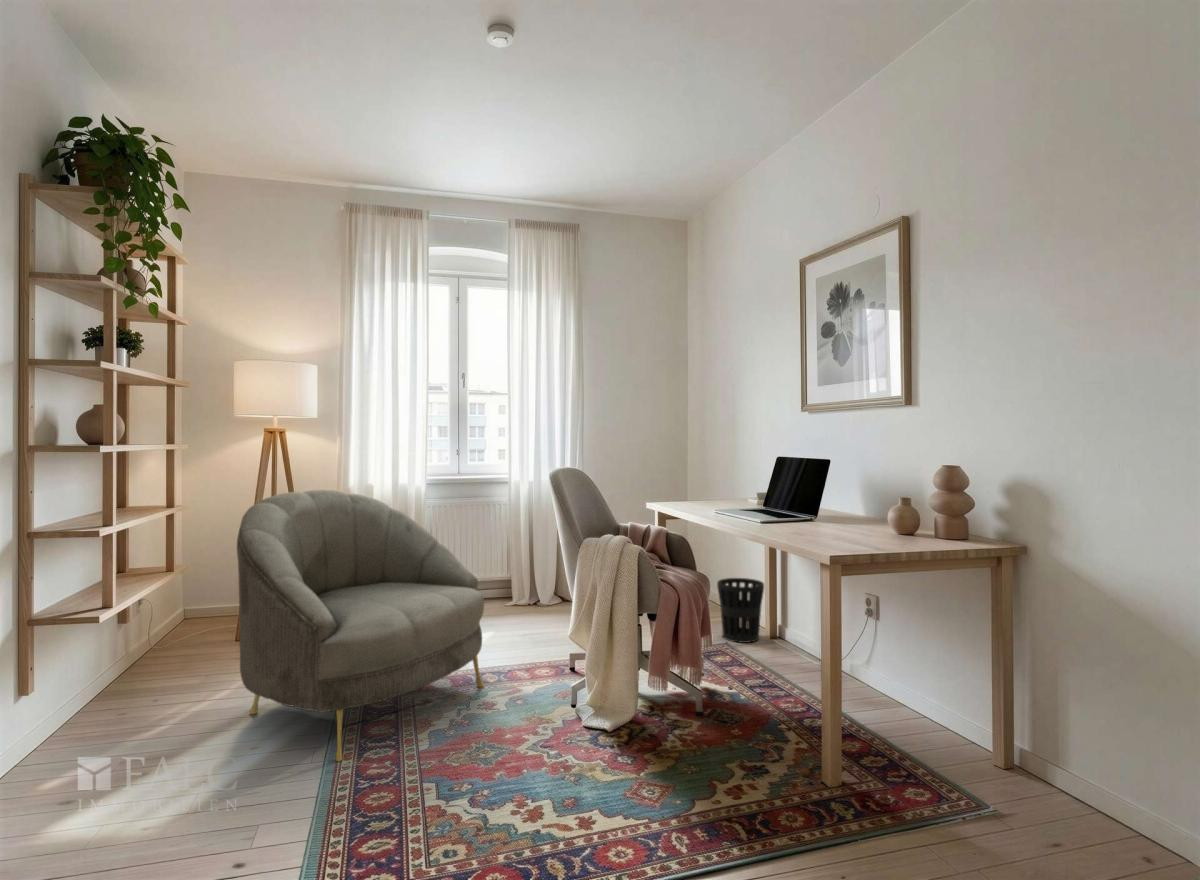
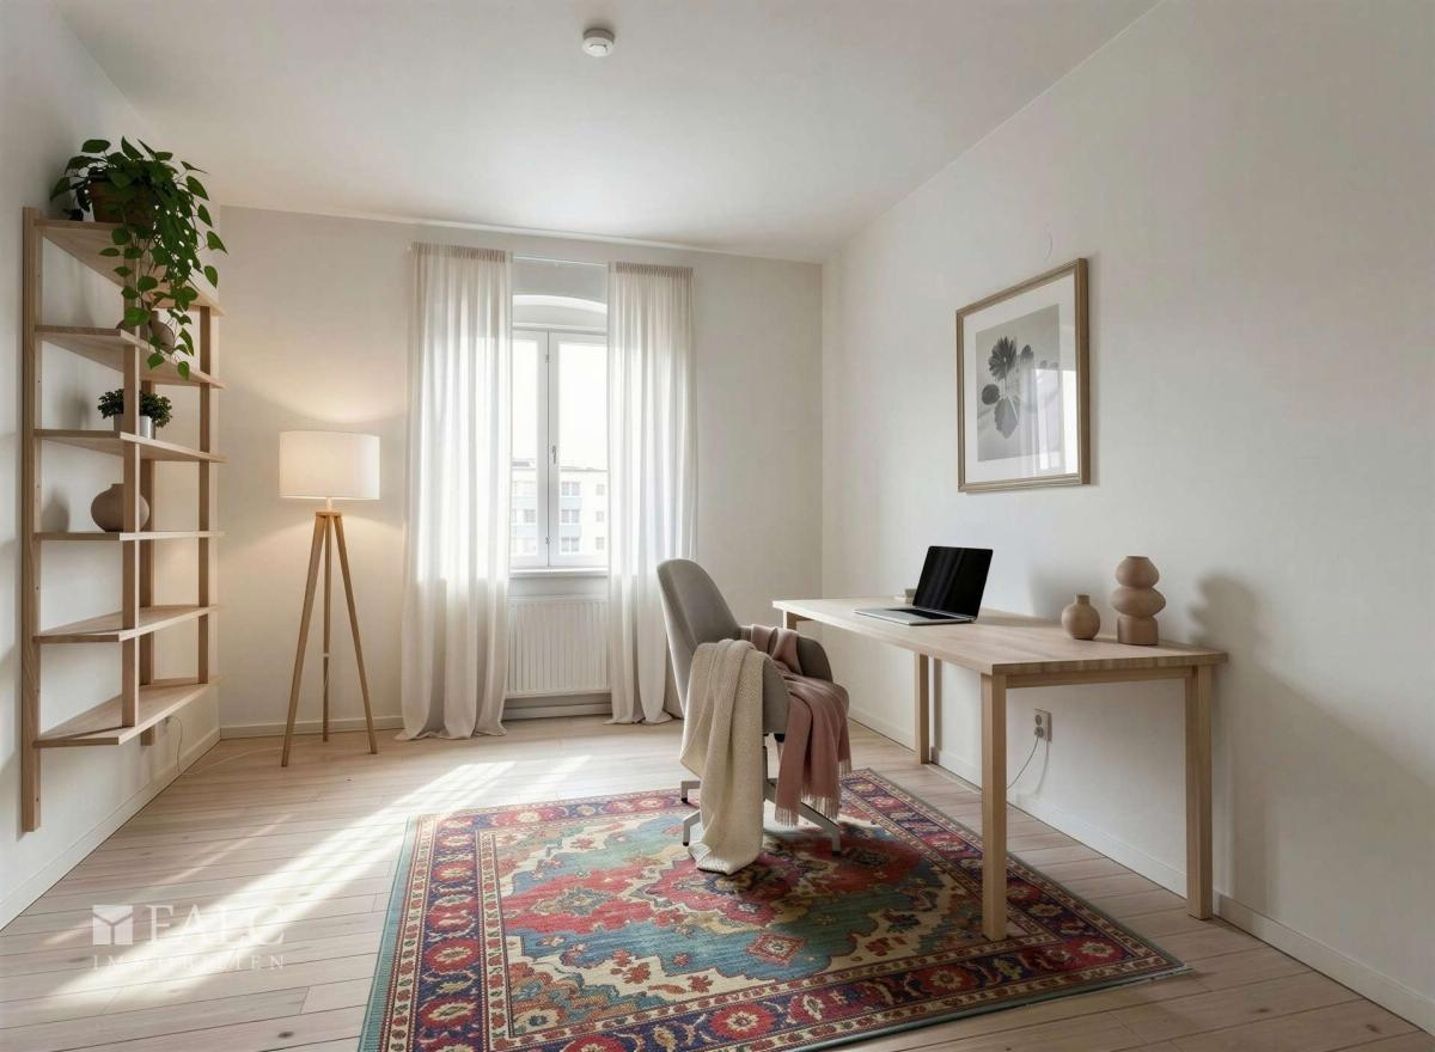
- wastebasket (740, 609)
- armchair (362, 598)
